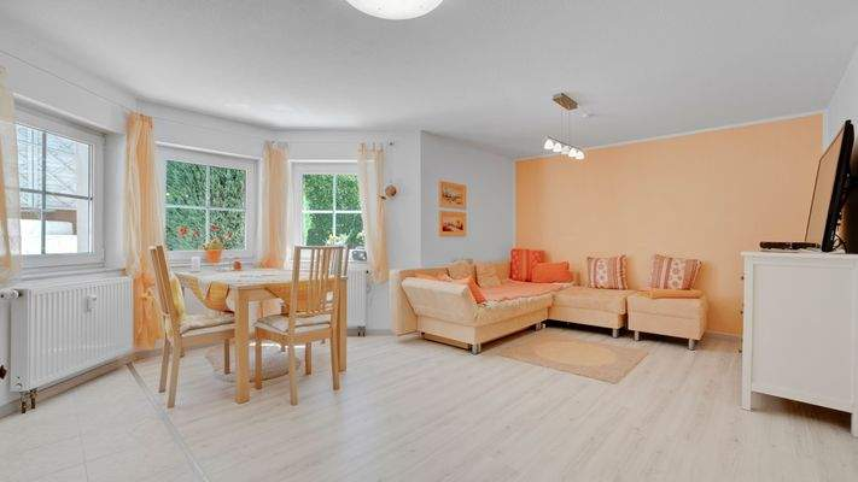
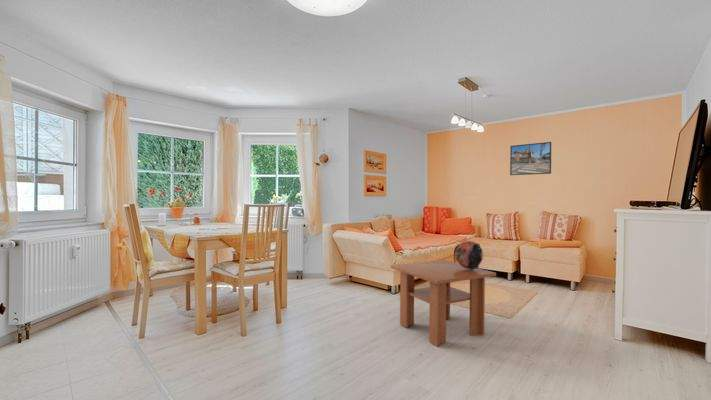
+ coffee table (440, 299)
+ vase (468, 250)
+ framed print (529, 159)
